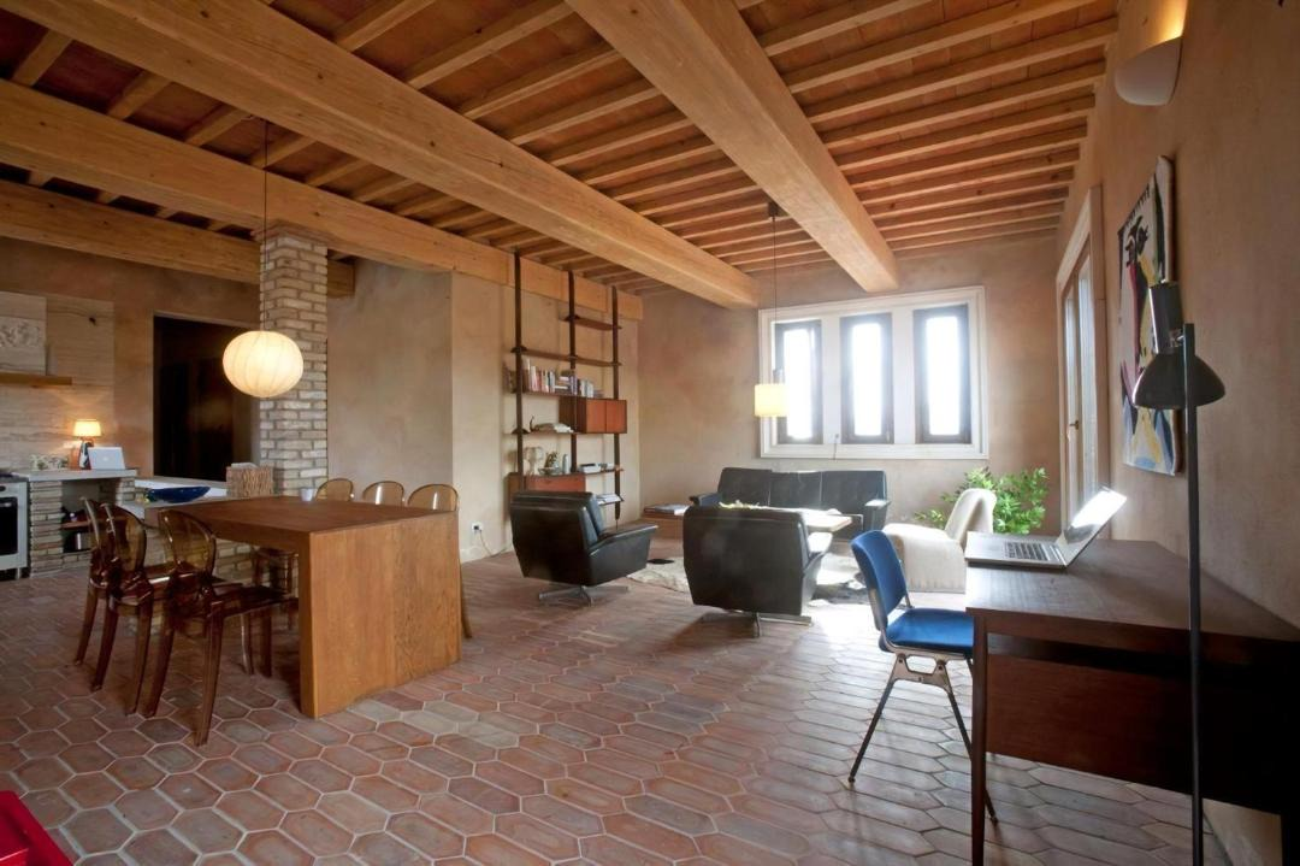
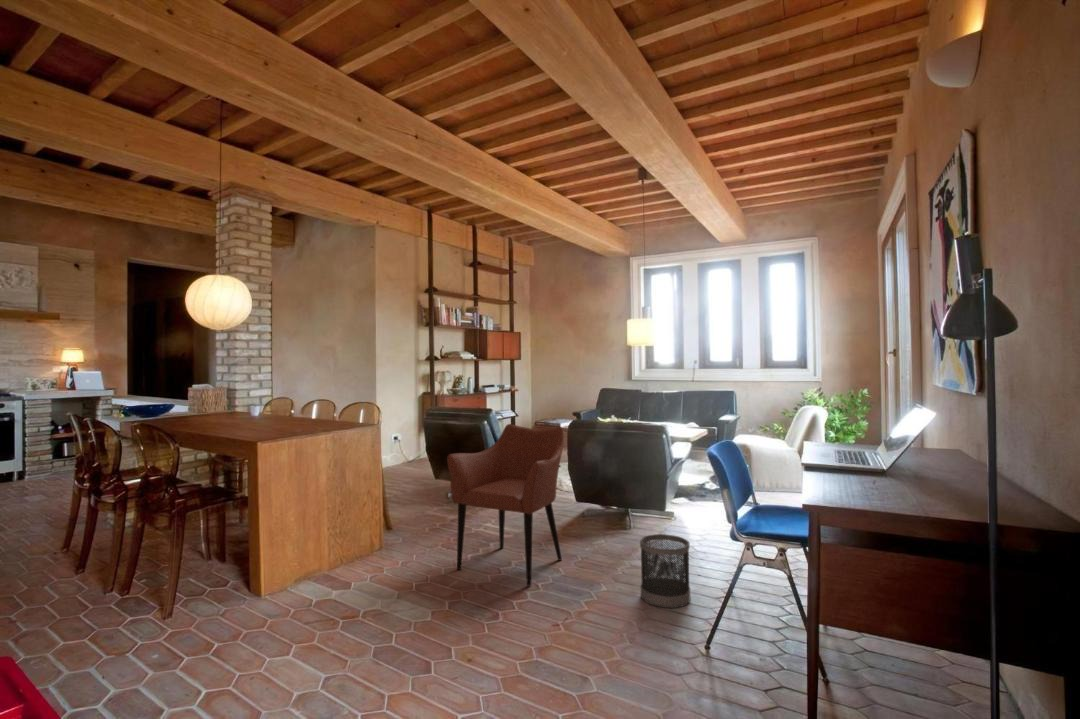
+ wastebasket (665, 569)
+ armchair (515, 495)
